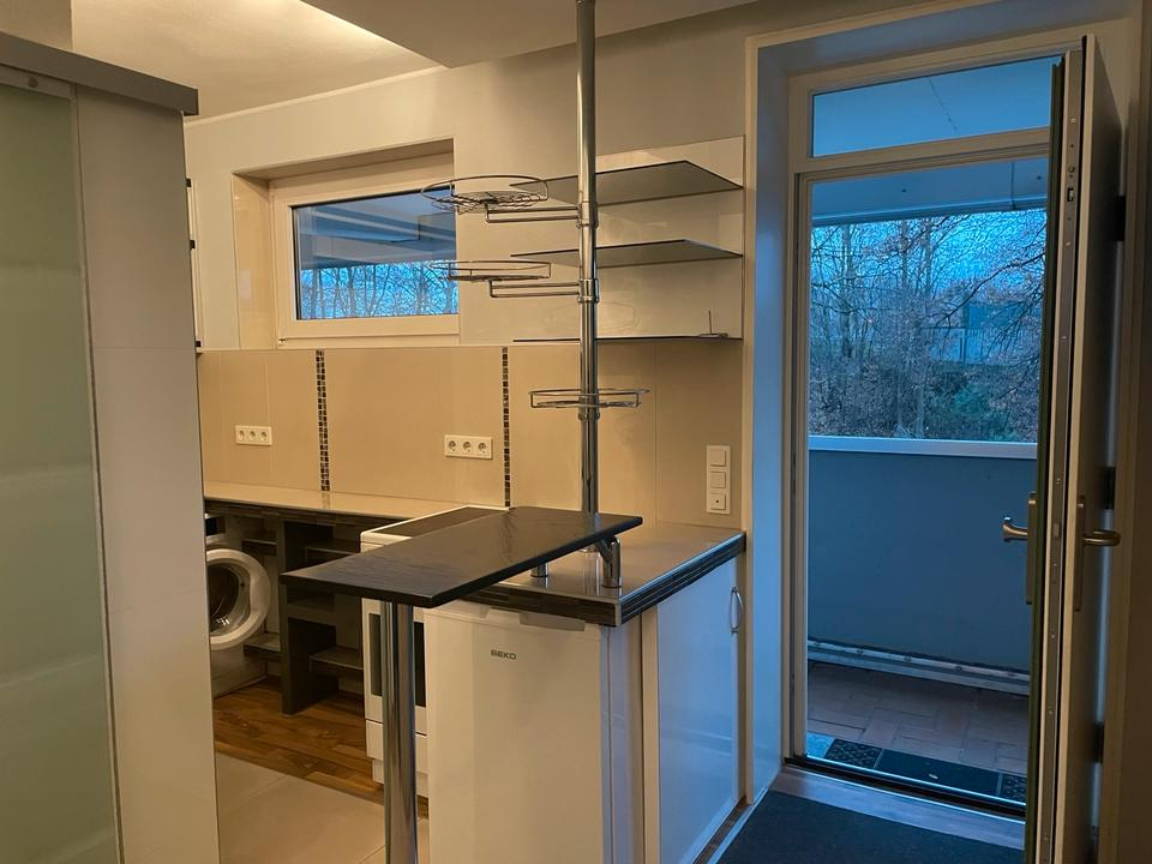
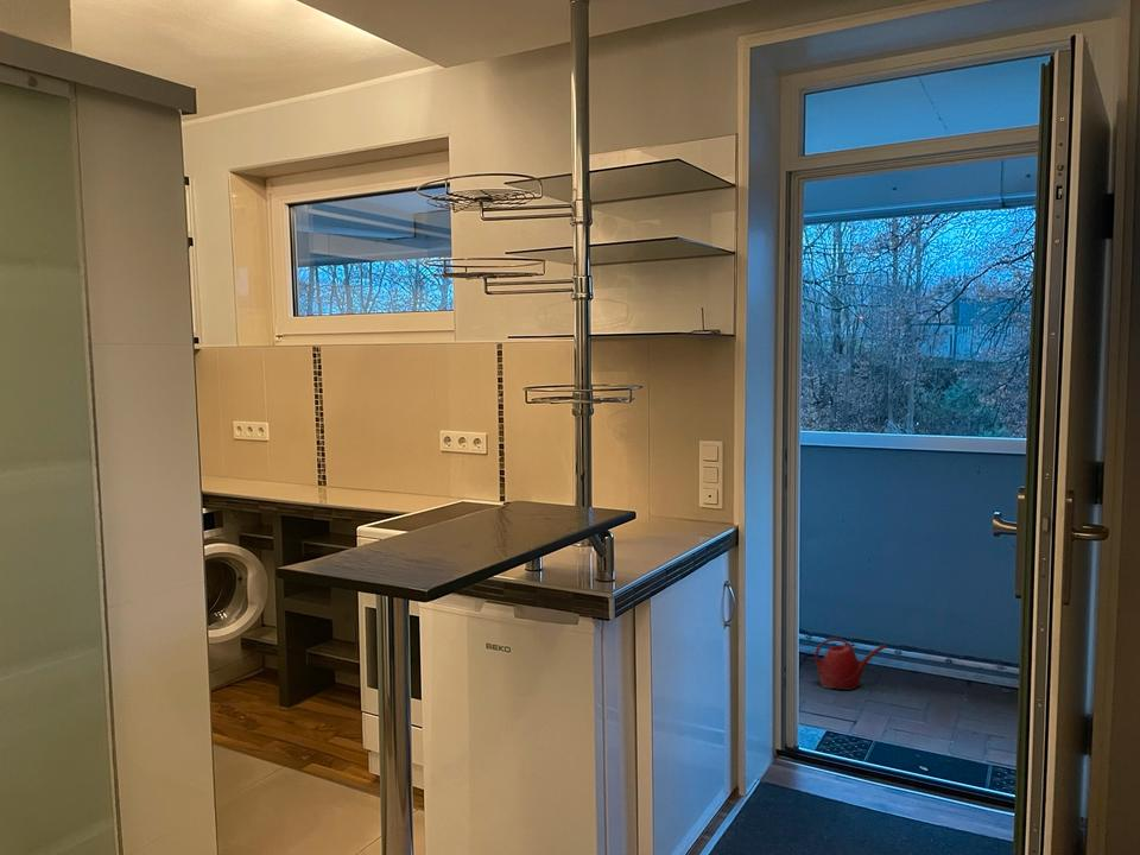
+ watering can (850, 661)
